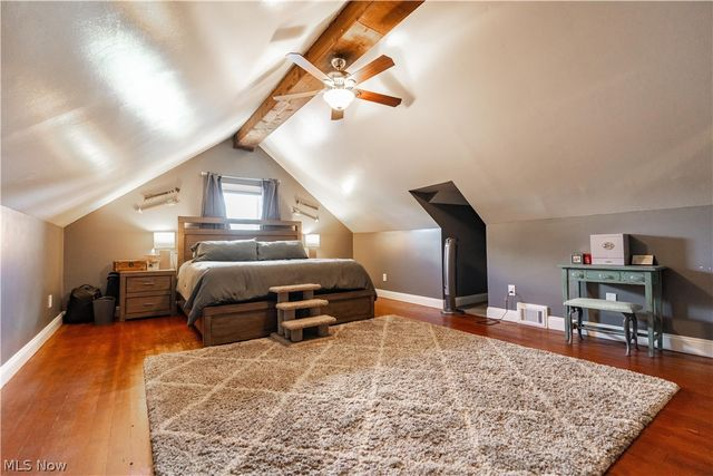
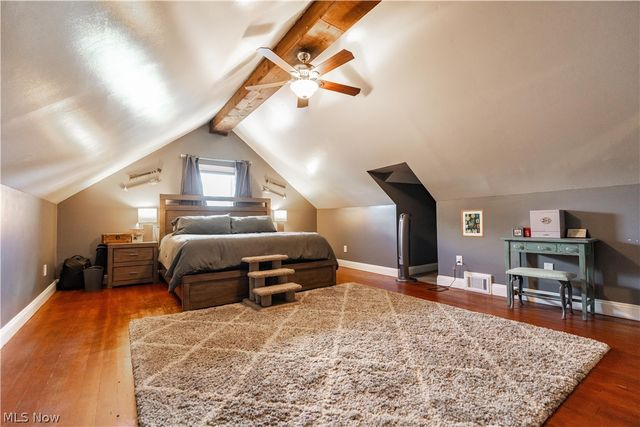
+ wall art (472, 223)
